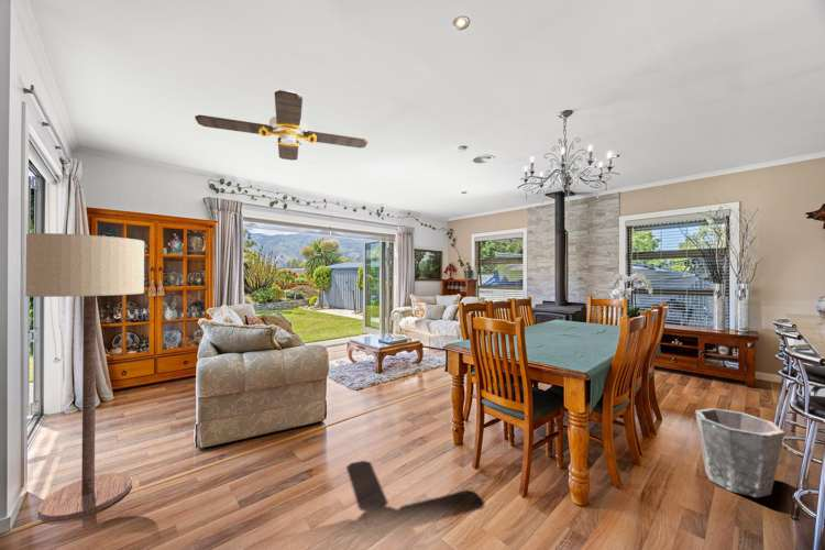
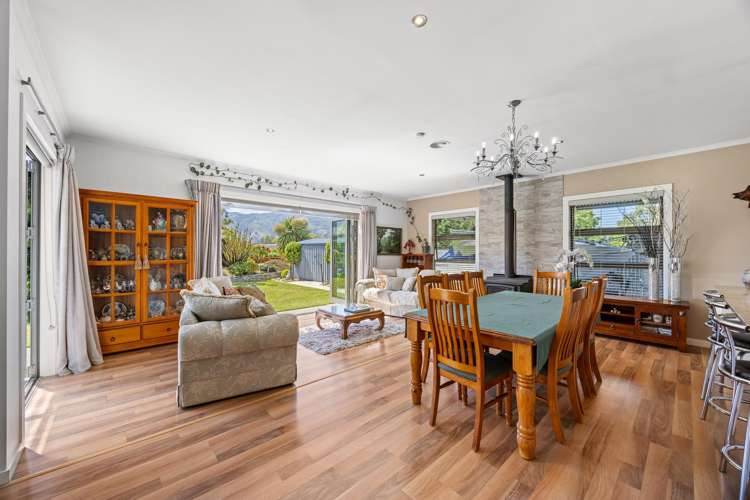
- floor lamp (89, 367)
- ceiling fan (288, 119)
- waste bin (736, 451)
